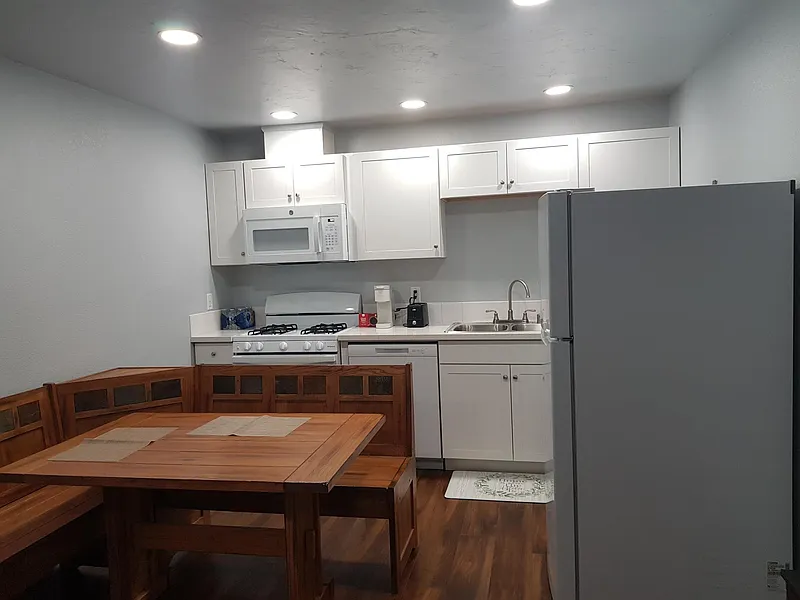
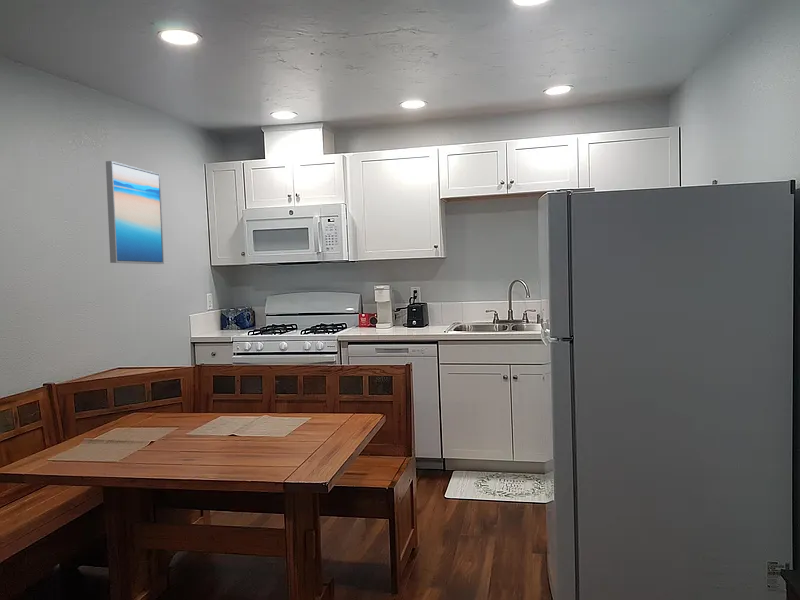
+ wall art (136, 215)
